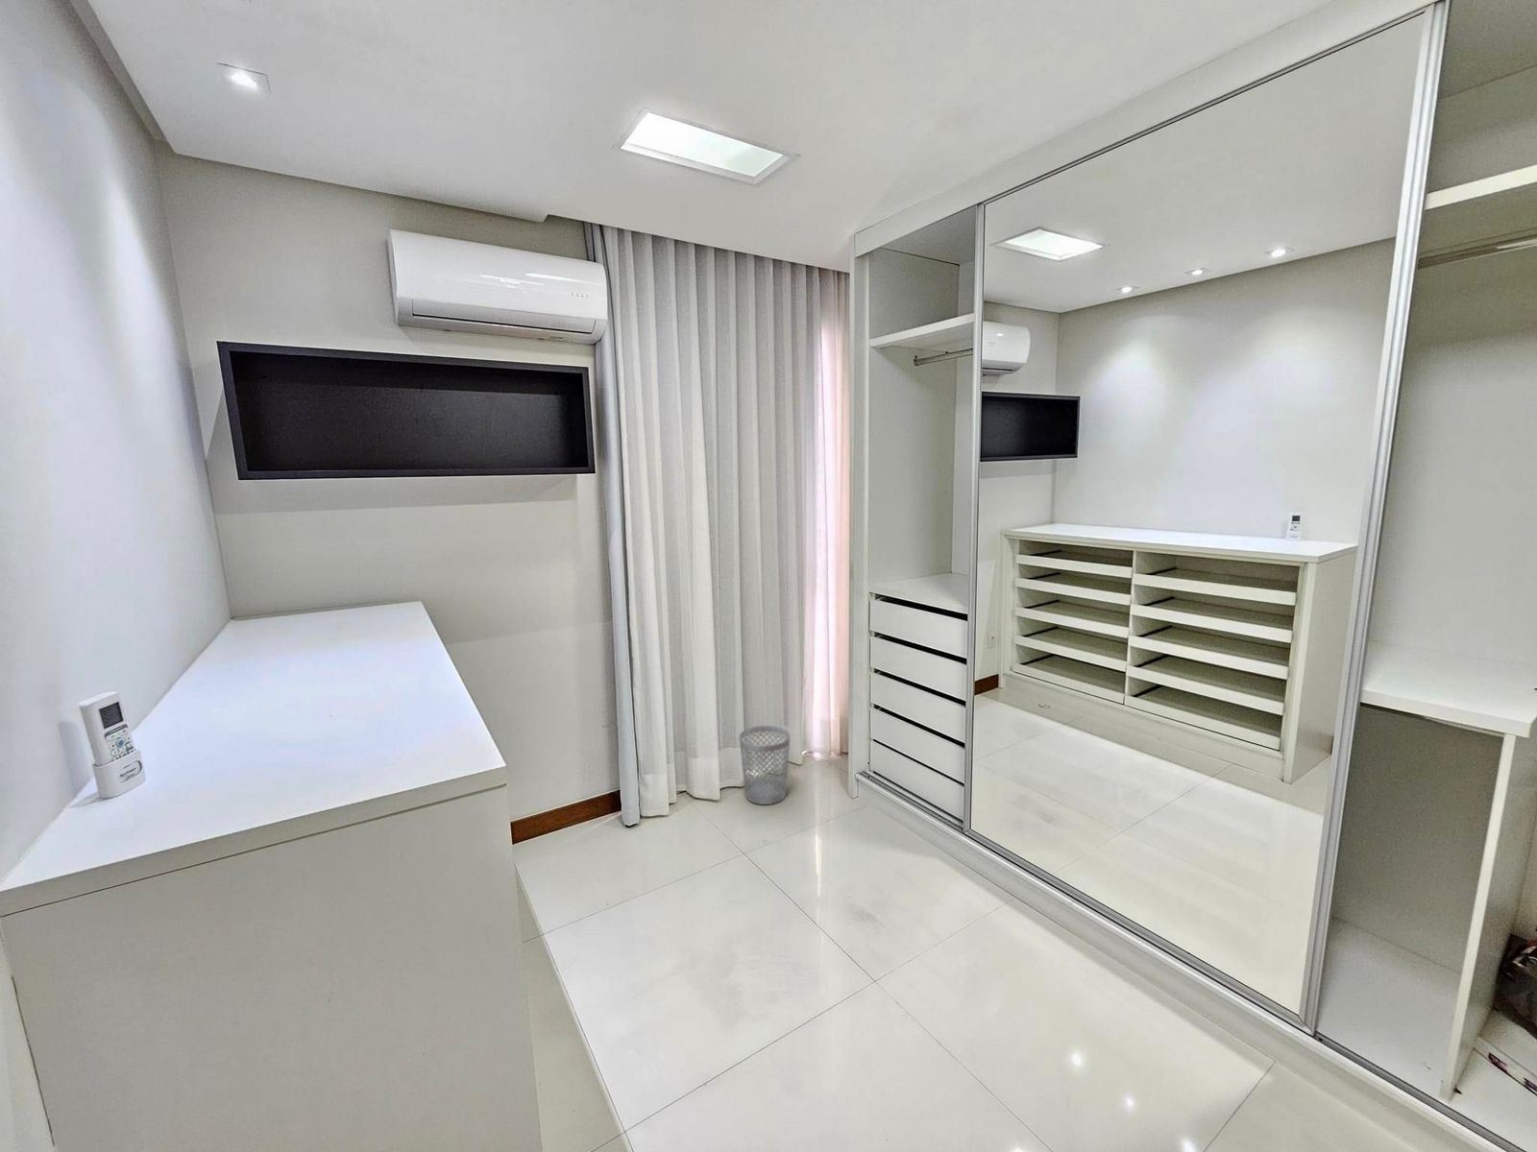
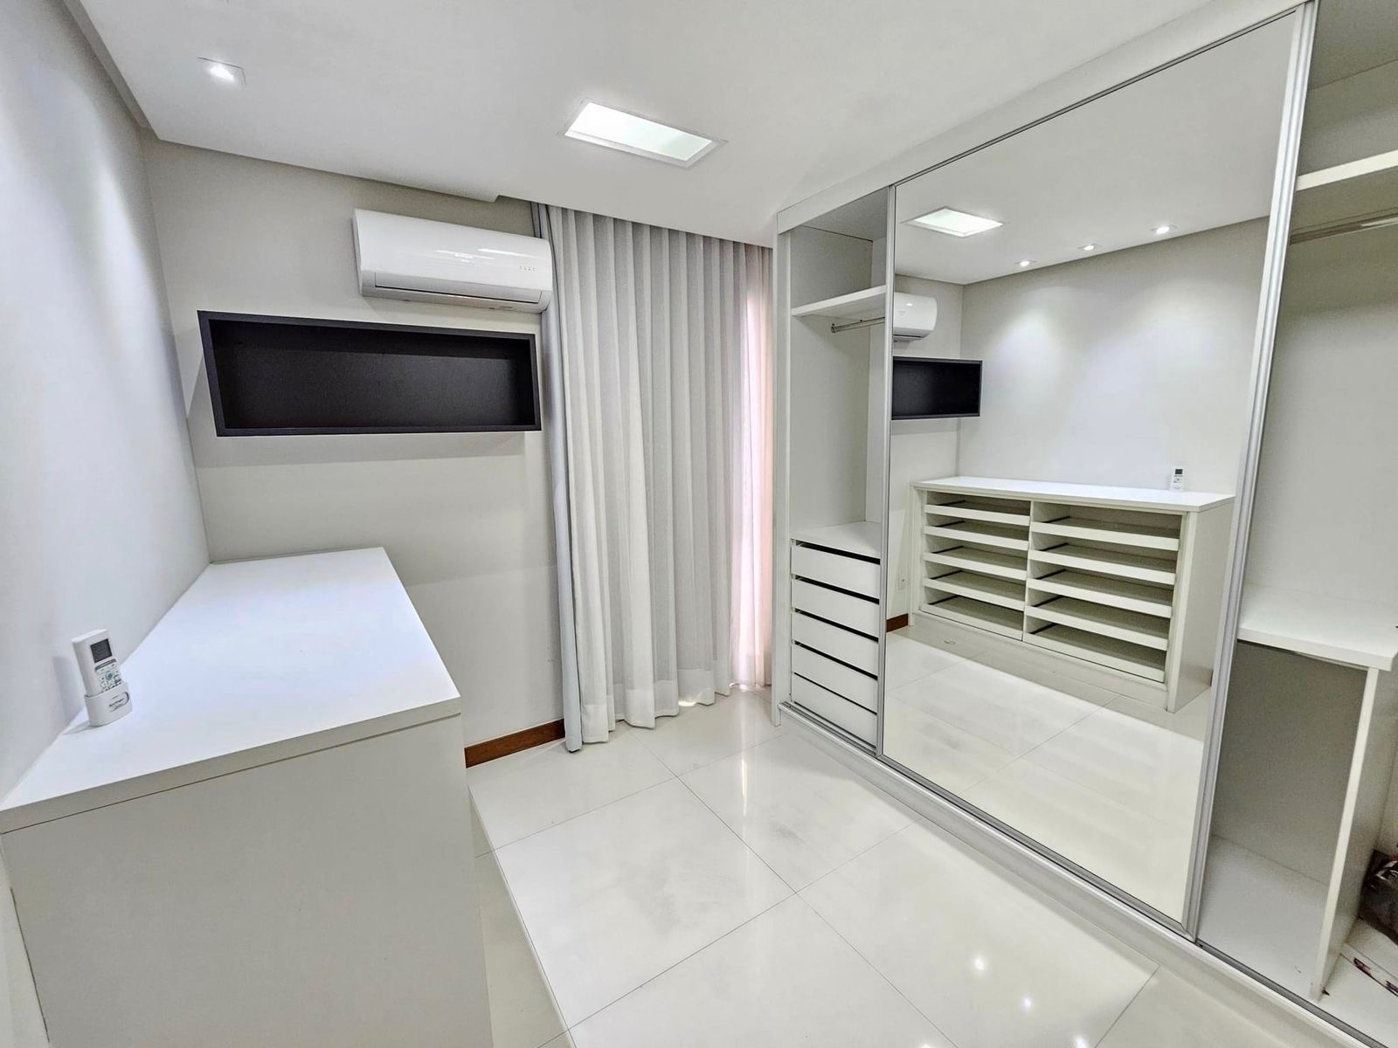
- wastebasket (765, 765)
